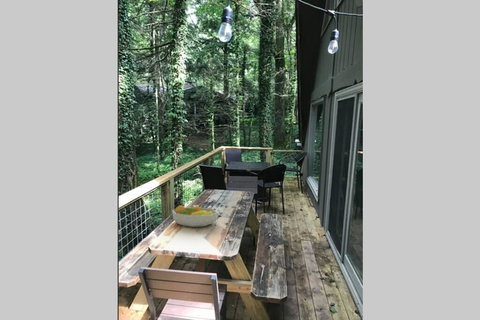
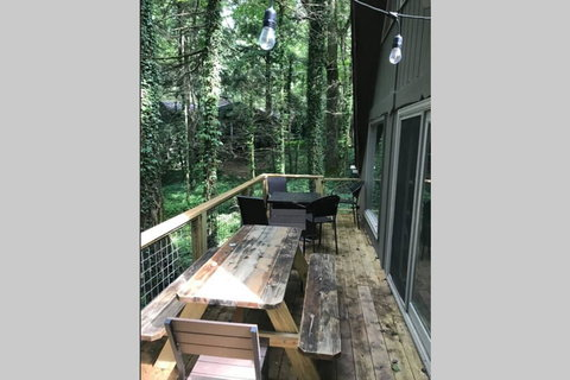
- fruit bowl (194, 214)
